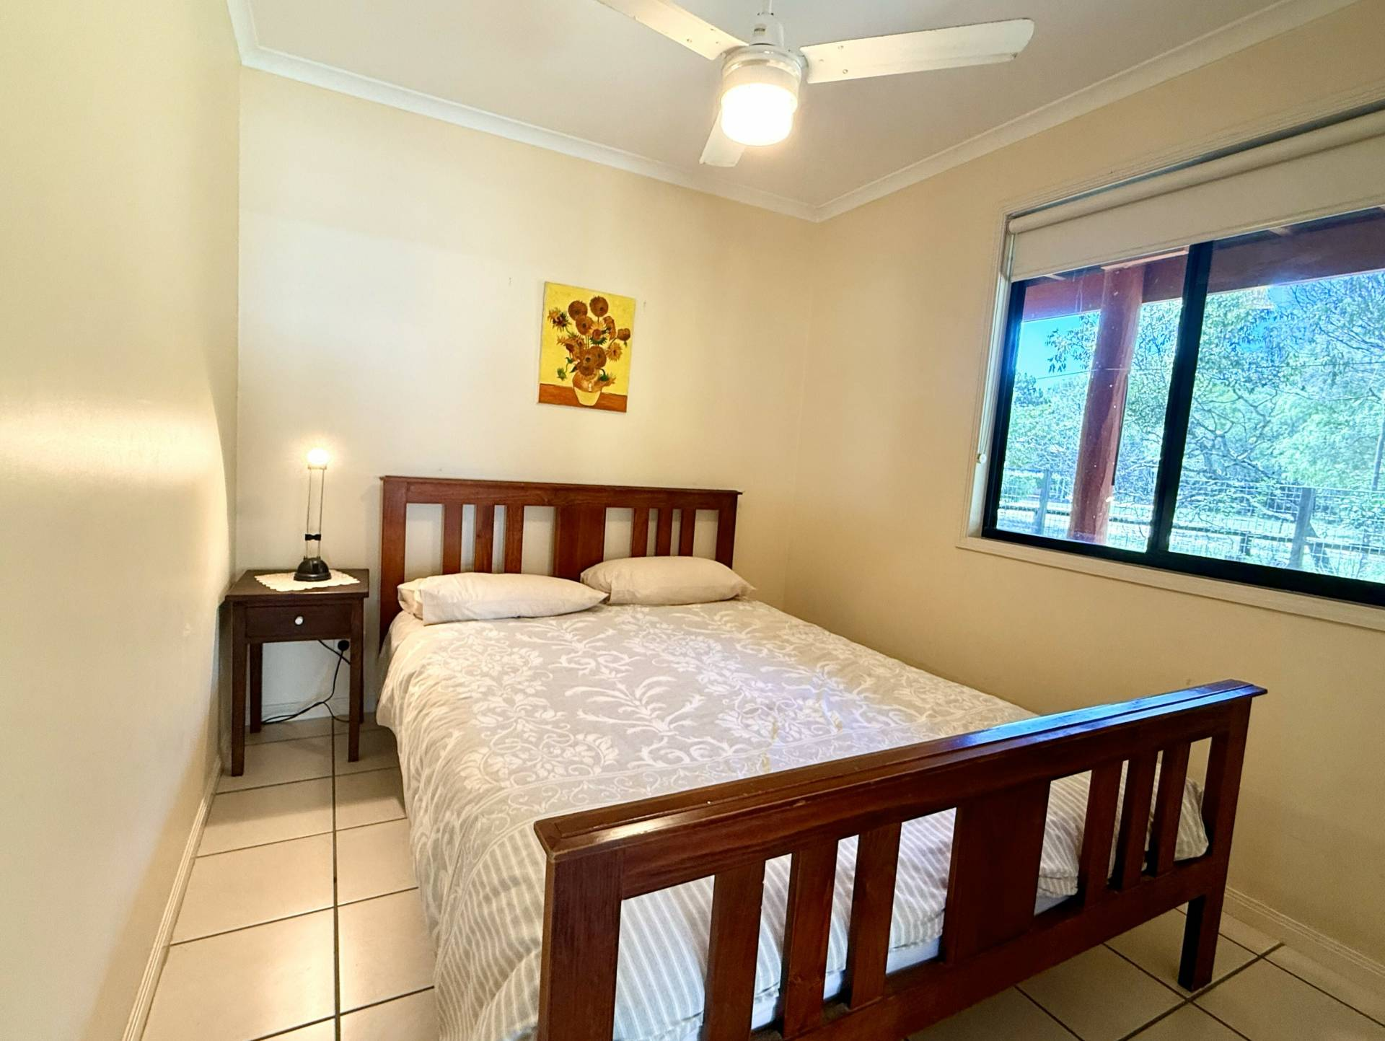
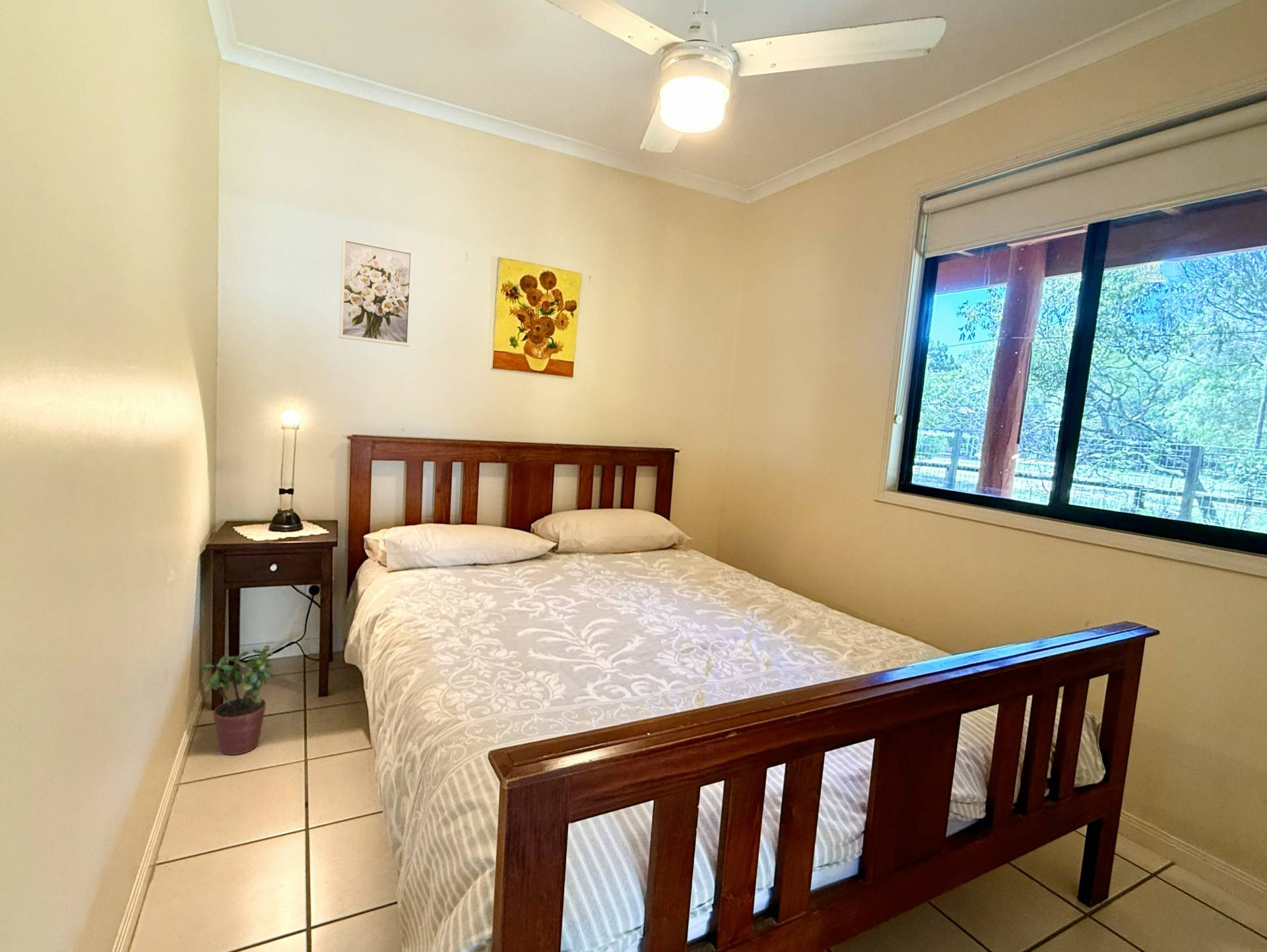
+ wall art (377, 294)
+ potted plant (238, 699)
